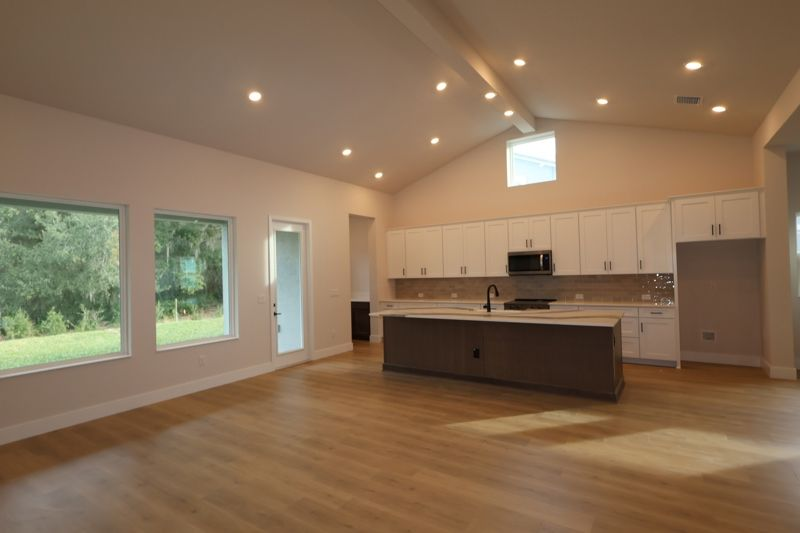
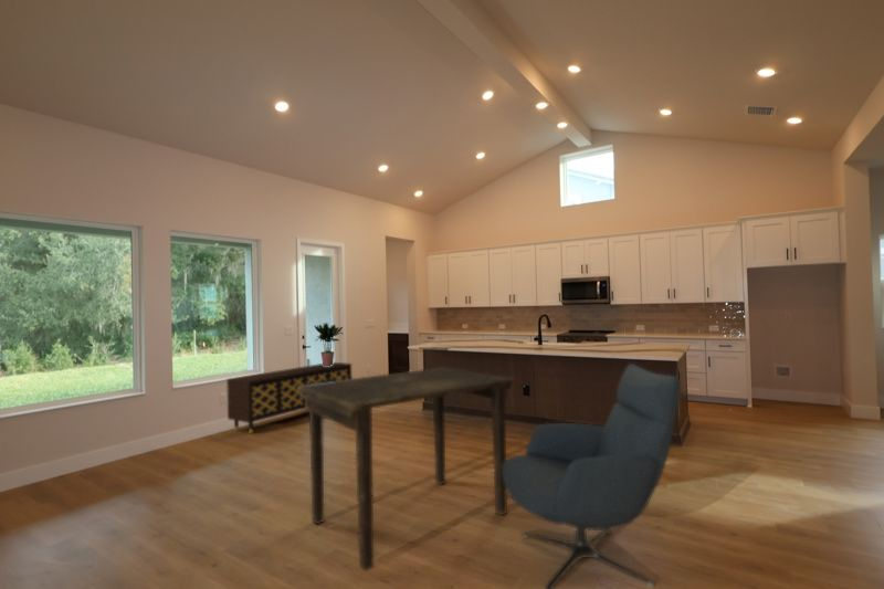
+ potted plant (330, 344)
+ dining table (434, 449)
+ sideboard (295, 393)
+ chair (587, 464)
